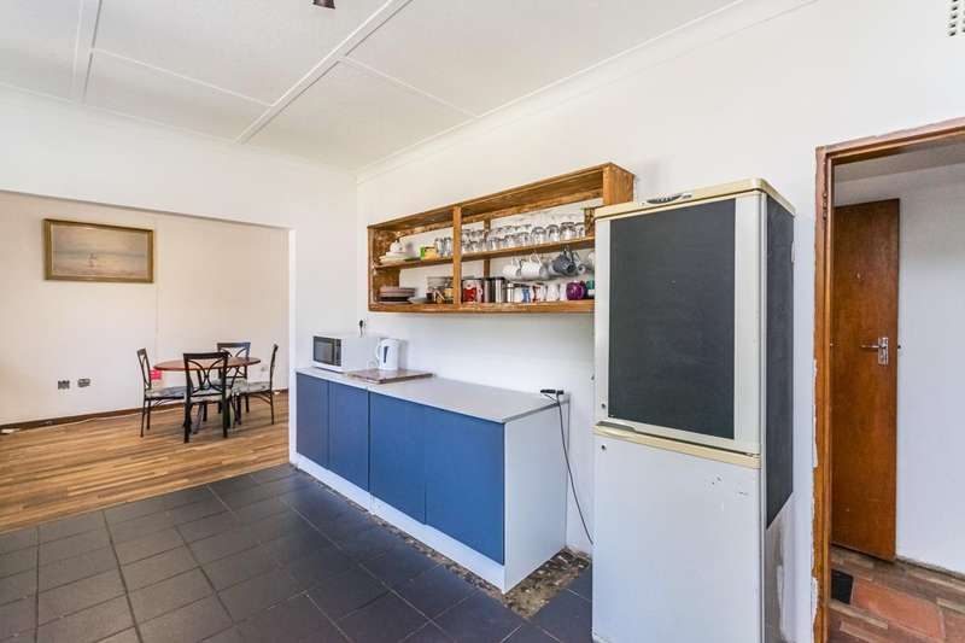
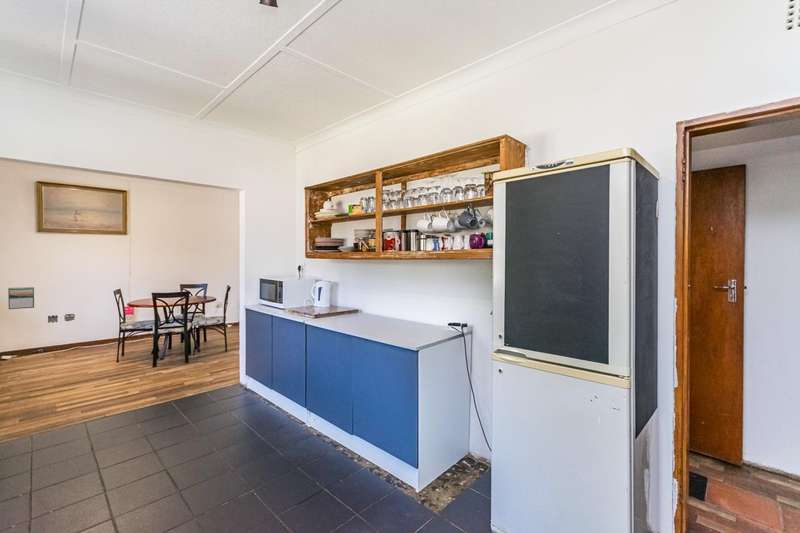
+ calendar (21, 297)
